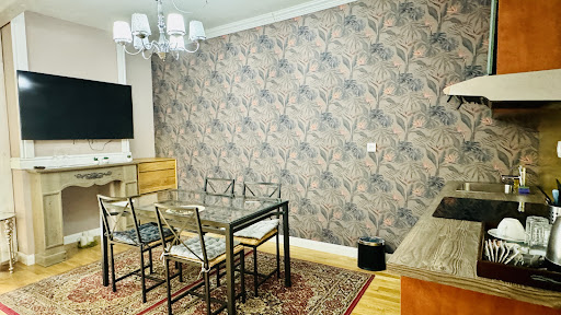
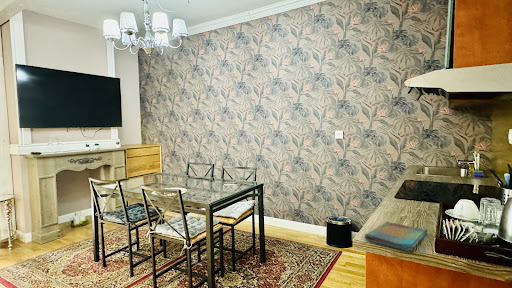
+ dish towel (396, 233)
